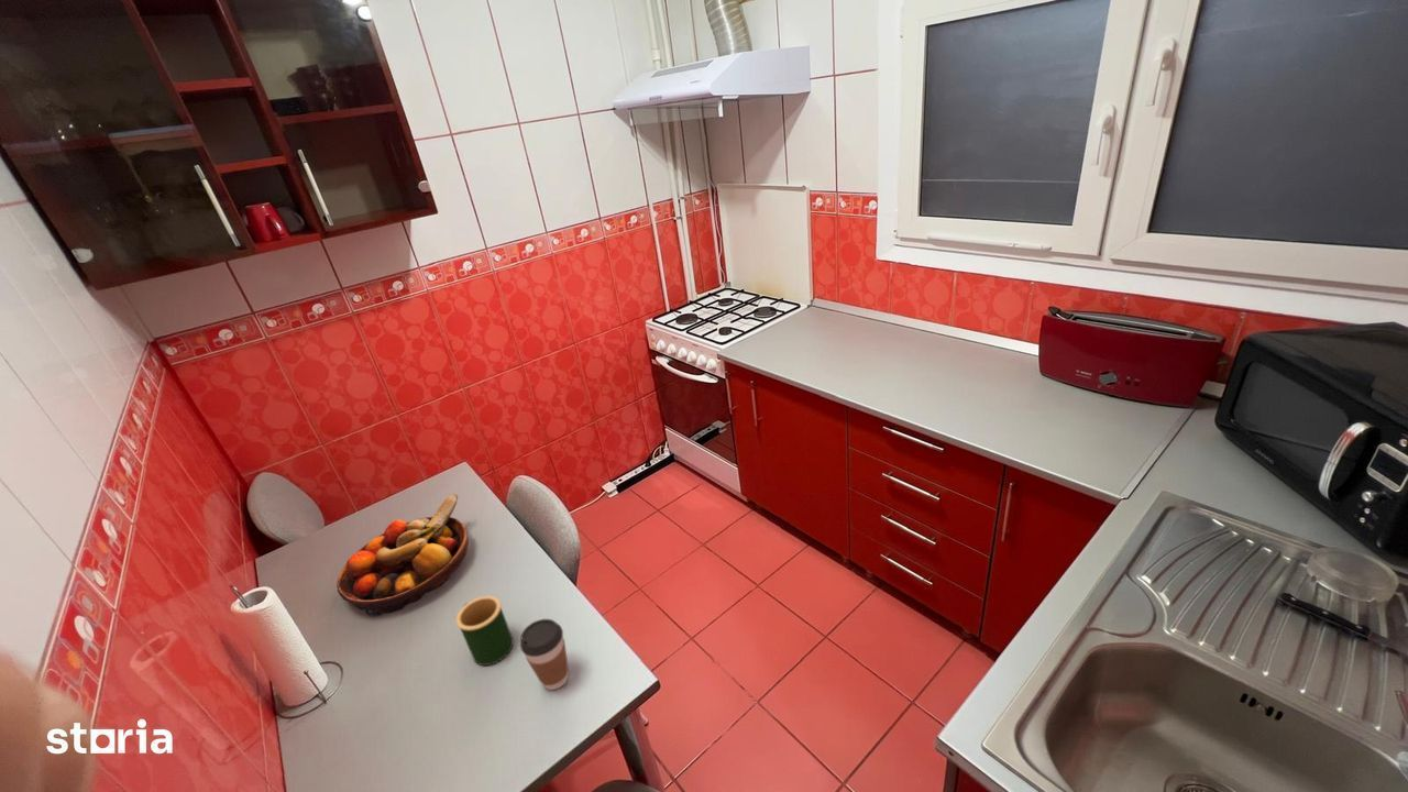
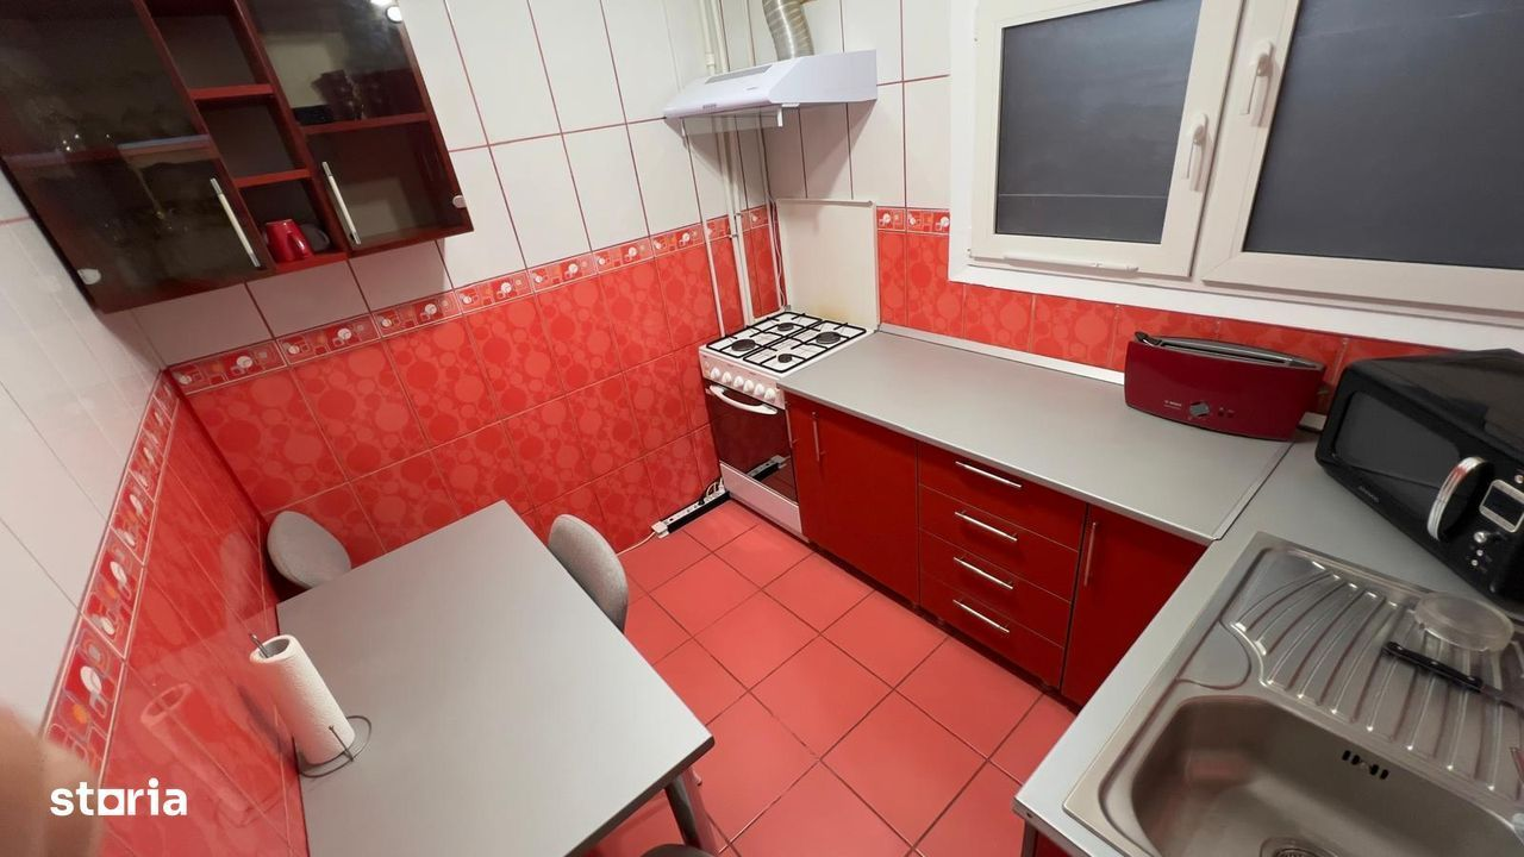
- mug (481, 625)
- fruit bowl (403, 550)
- coffee cup (548, 656)
